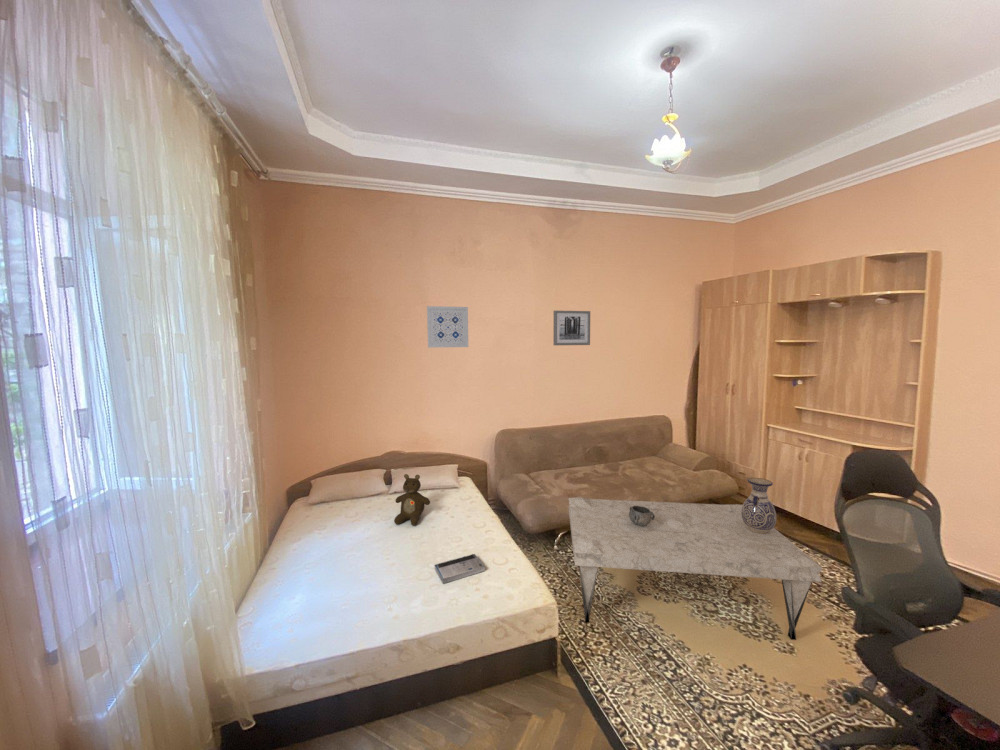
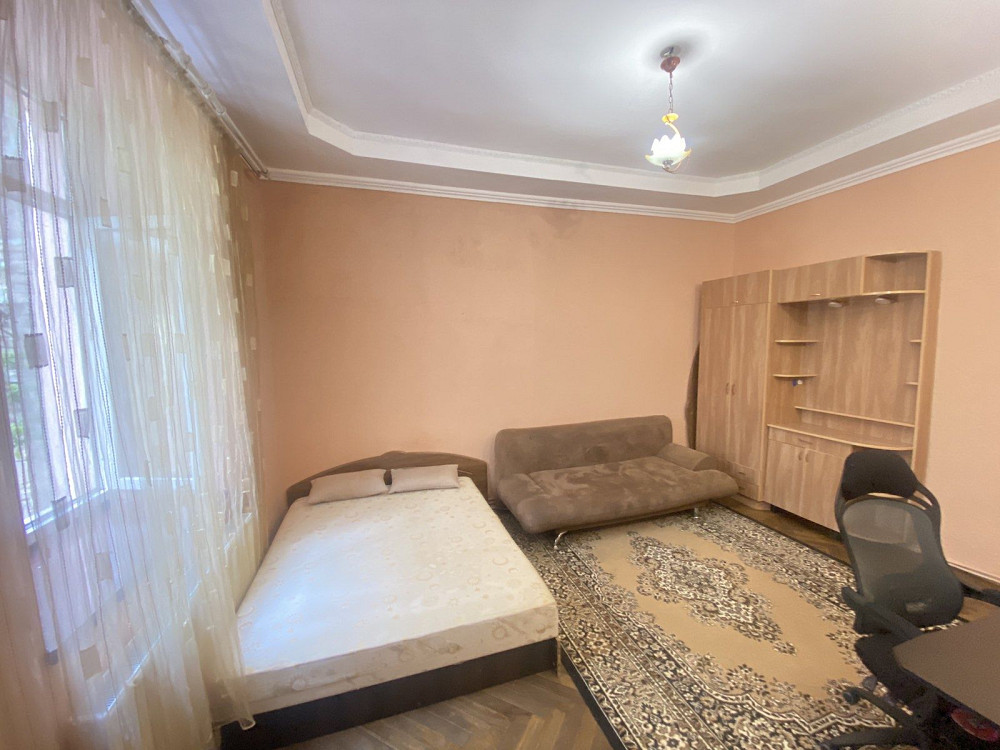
- wall art (448, 327)
- decorative bowl (637, 516)
- wall art (572, 328)
- book (459, 567)
- teddy bear (409, 498)
- coffee table (670, 558)
- vase (759, 505)
